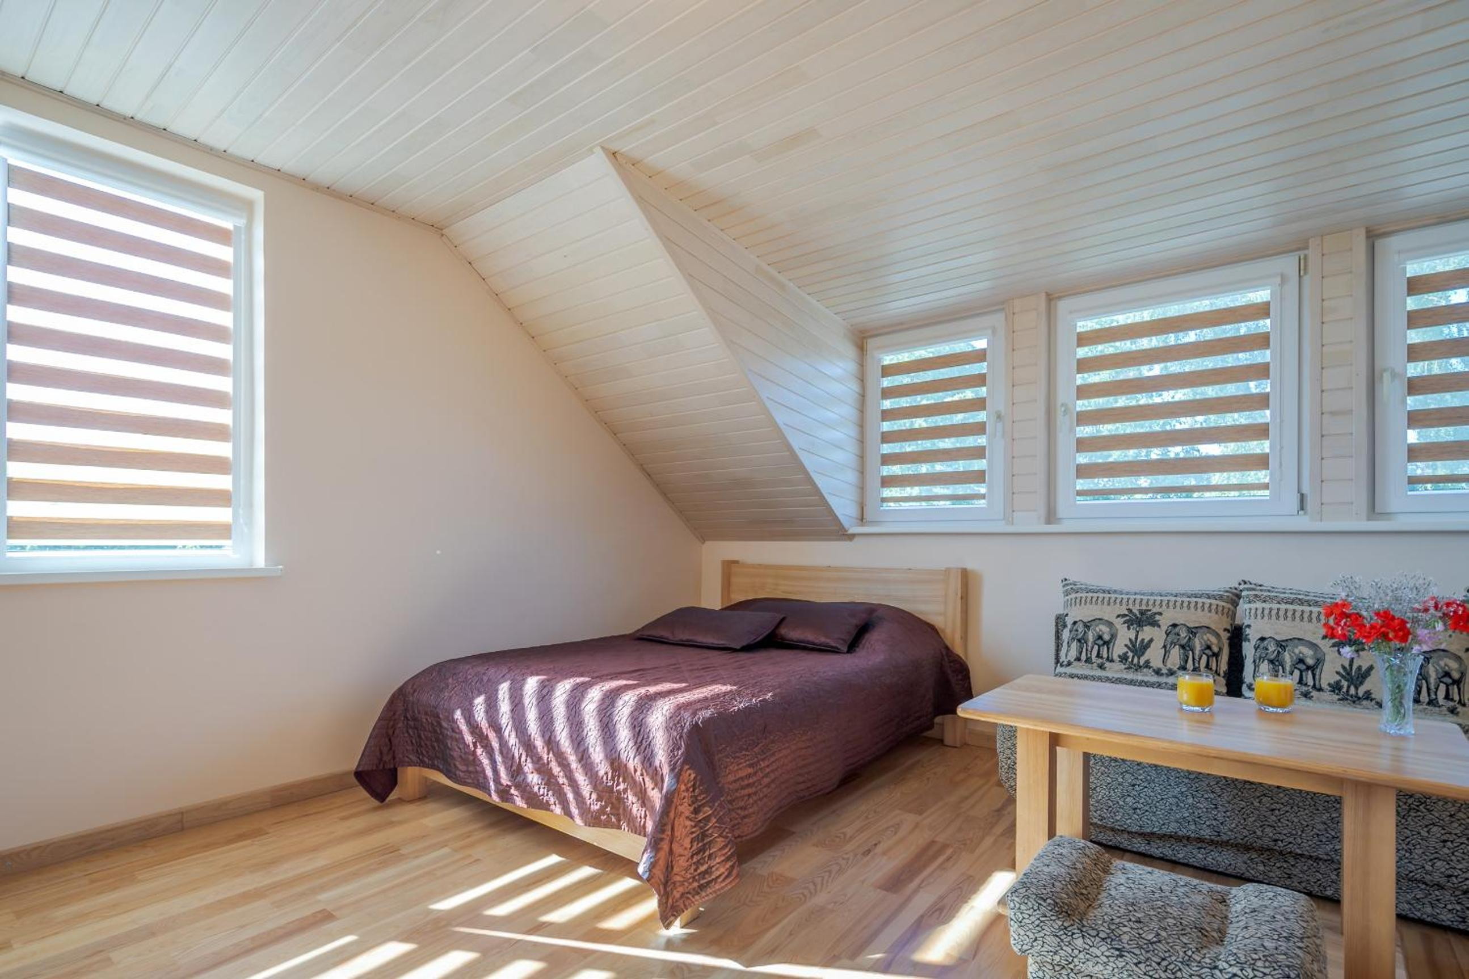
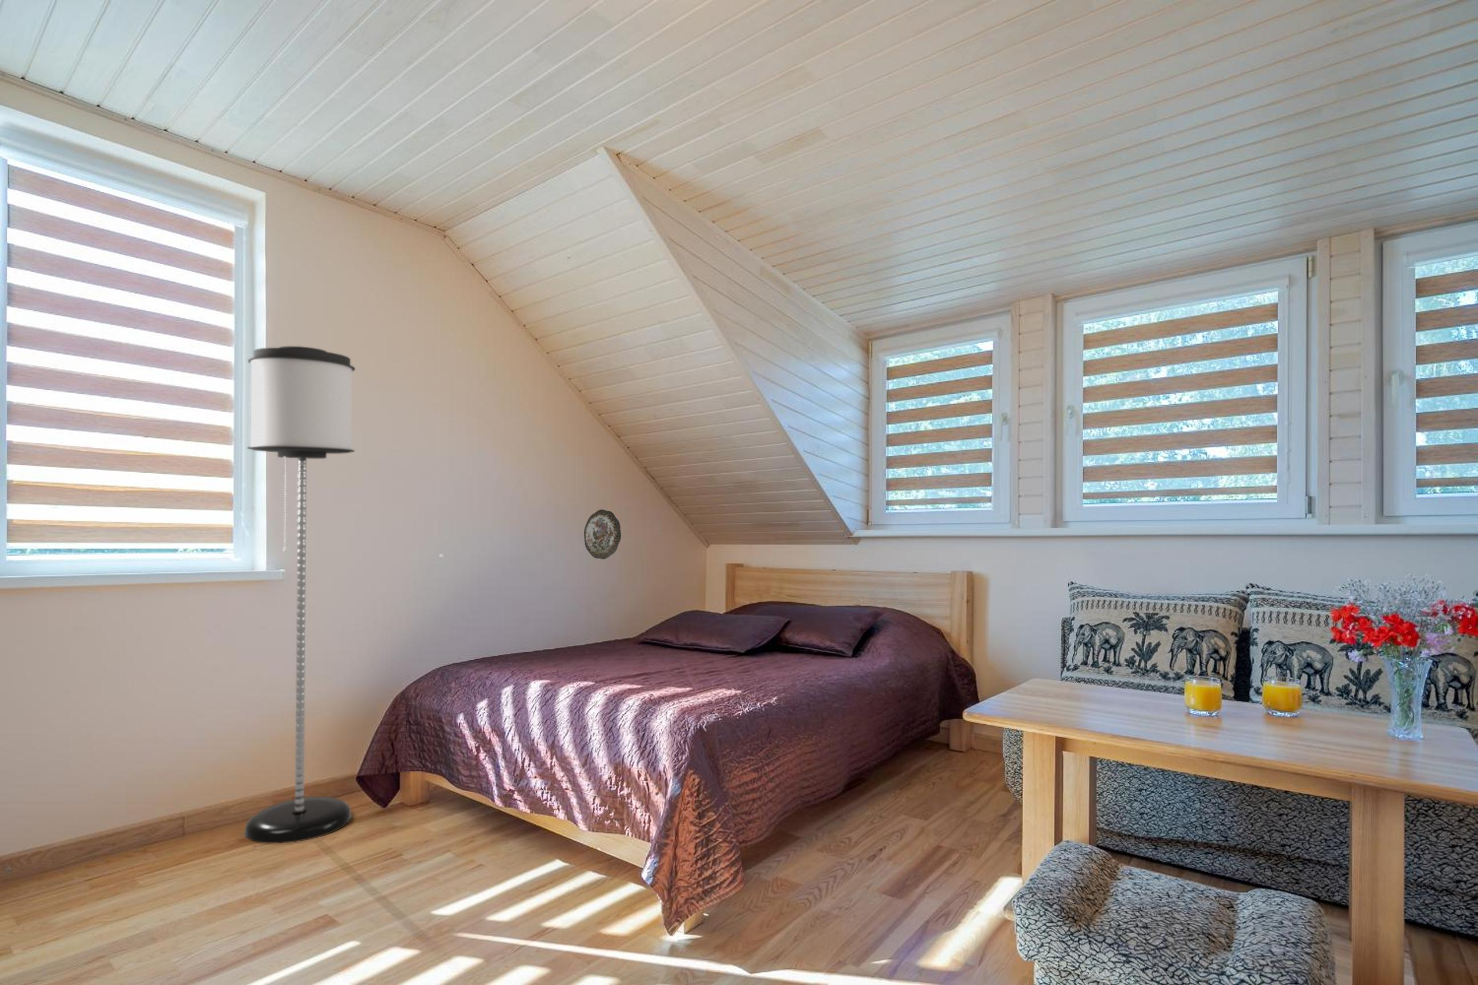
+ decorative plate (602, 534)
+ floor lamp (301, 587)
